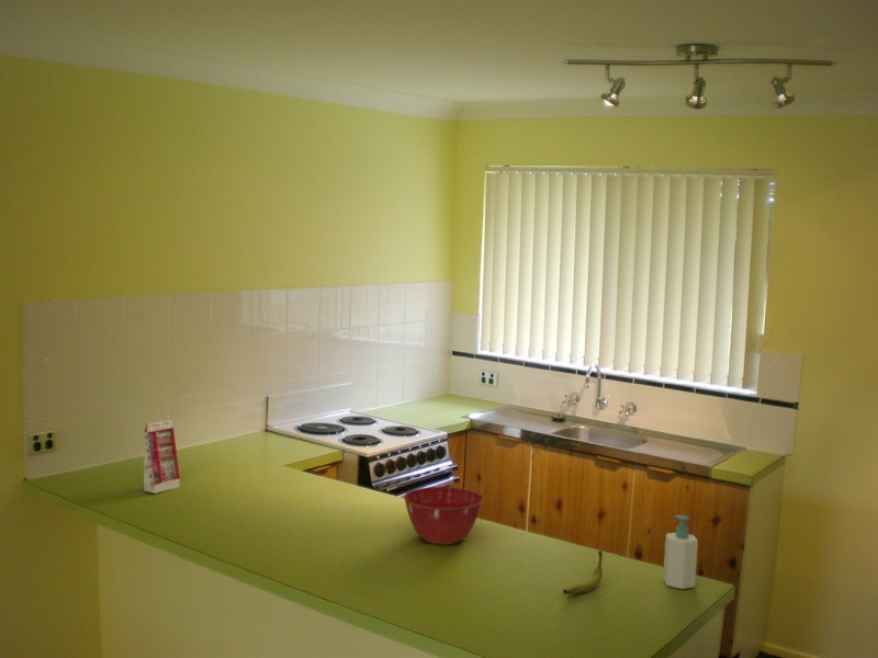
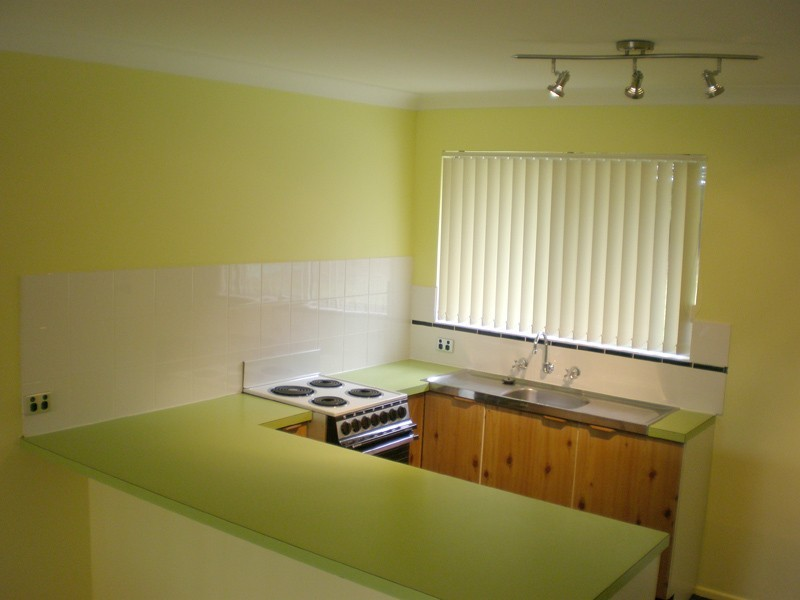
- banana (586, 579)
- soap bottle (680, 549)
- gift box (161, 455)
- mixing bowl (442, 518)
